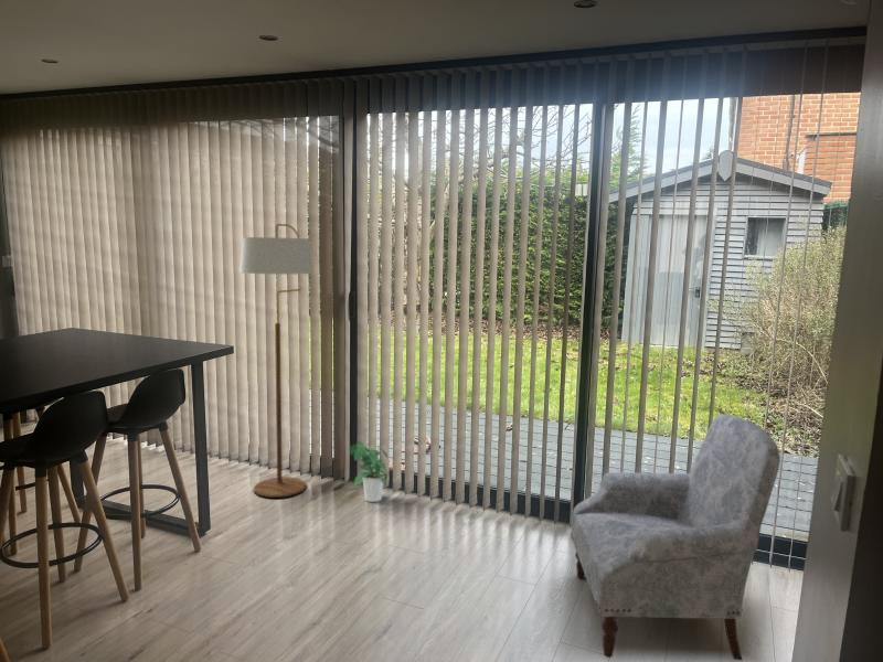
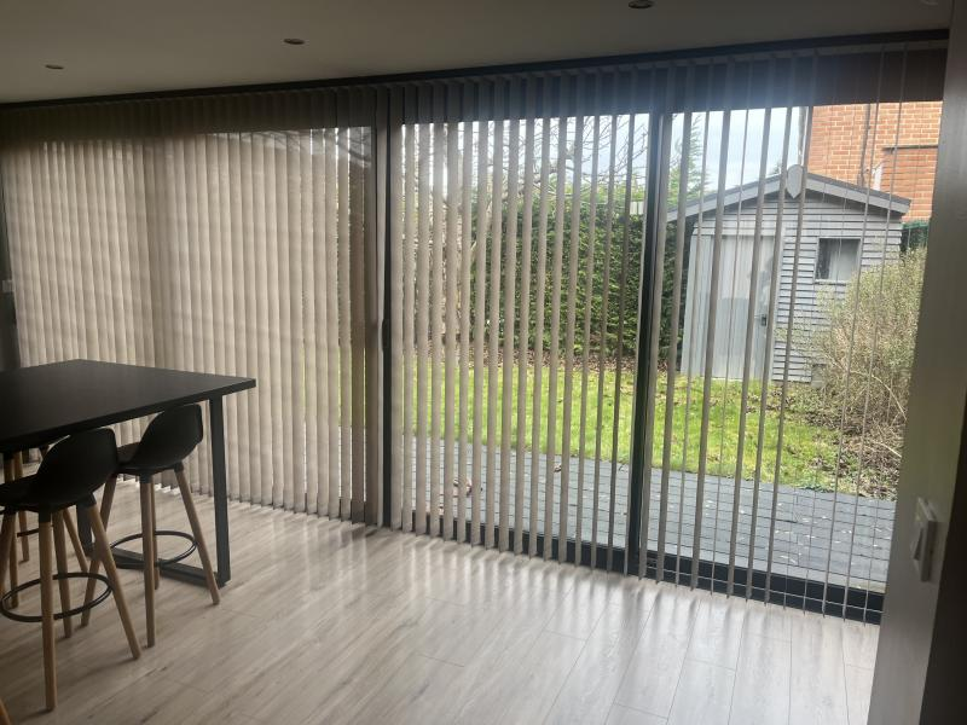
- armchair (668, 519)
- floor lamp (279, 357)
- potted plant (369, 471)
